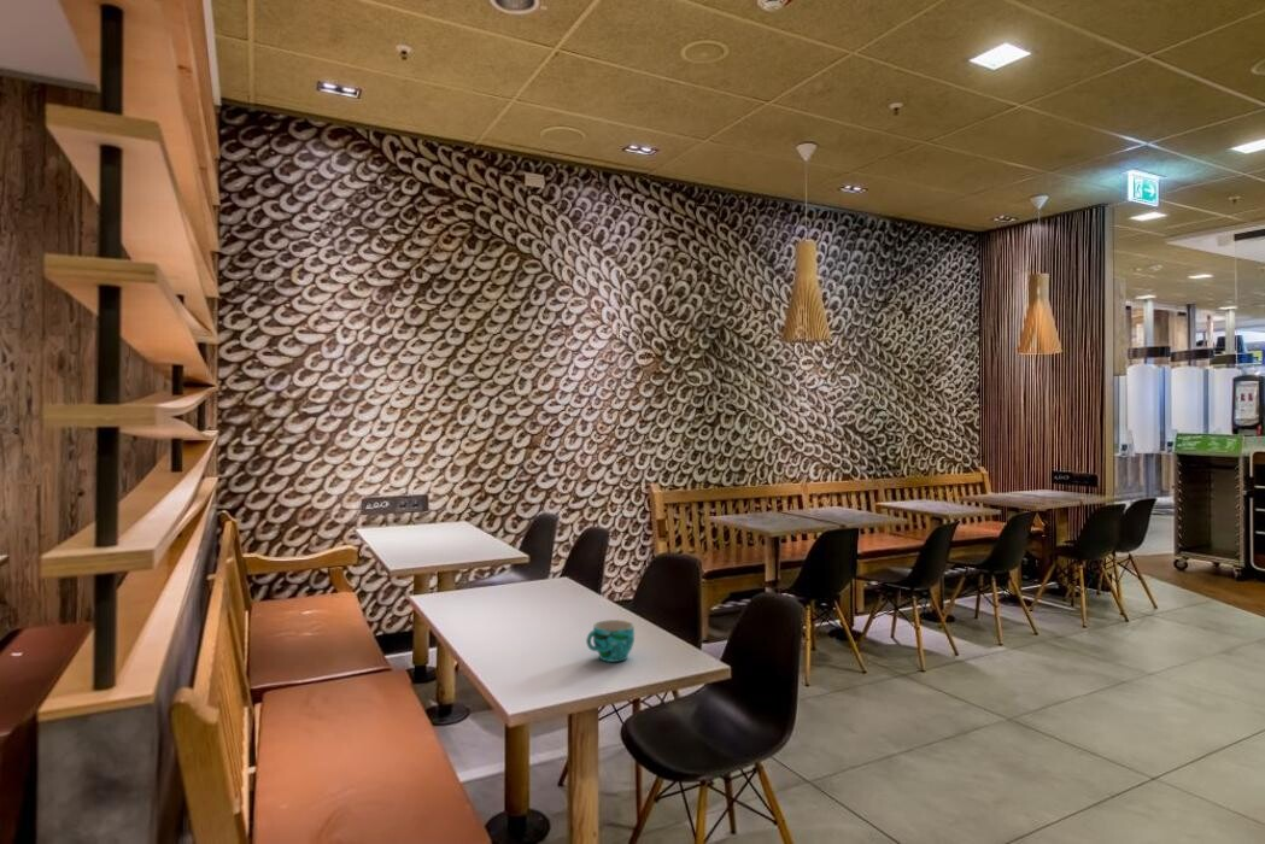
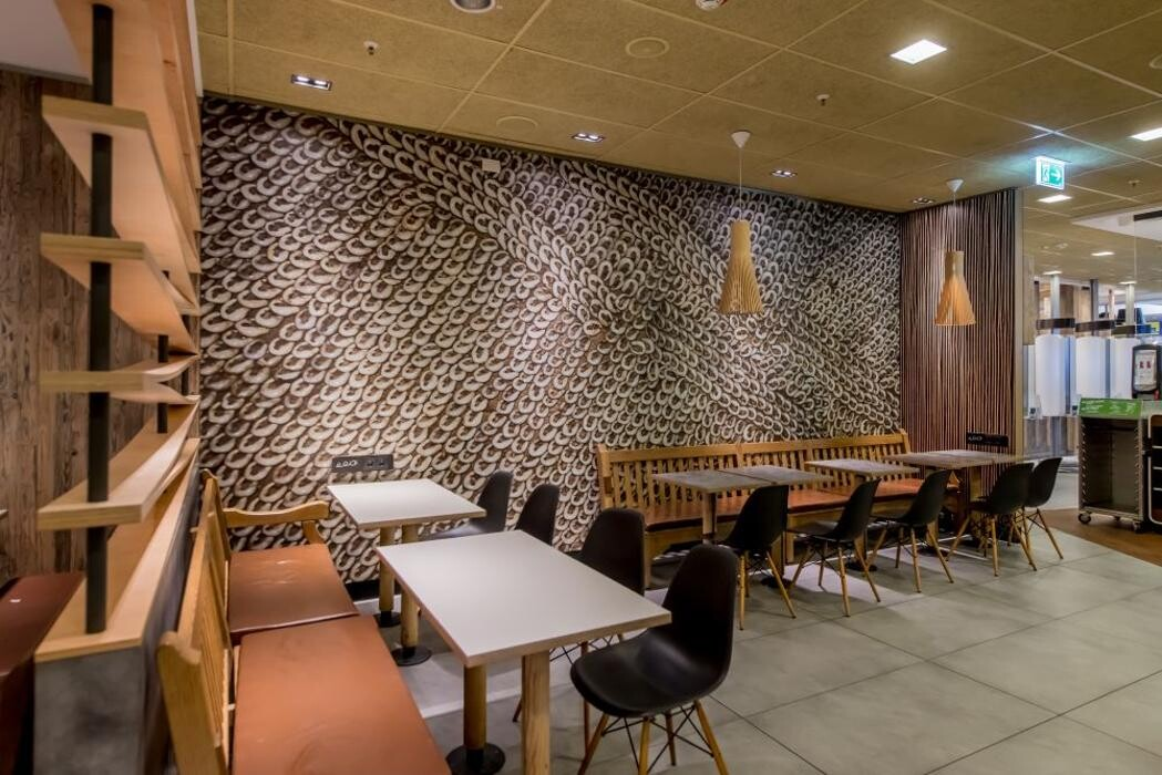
- cup (611, 641)
